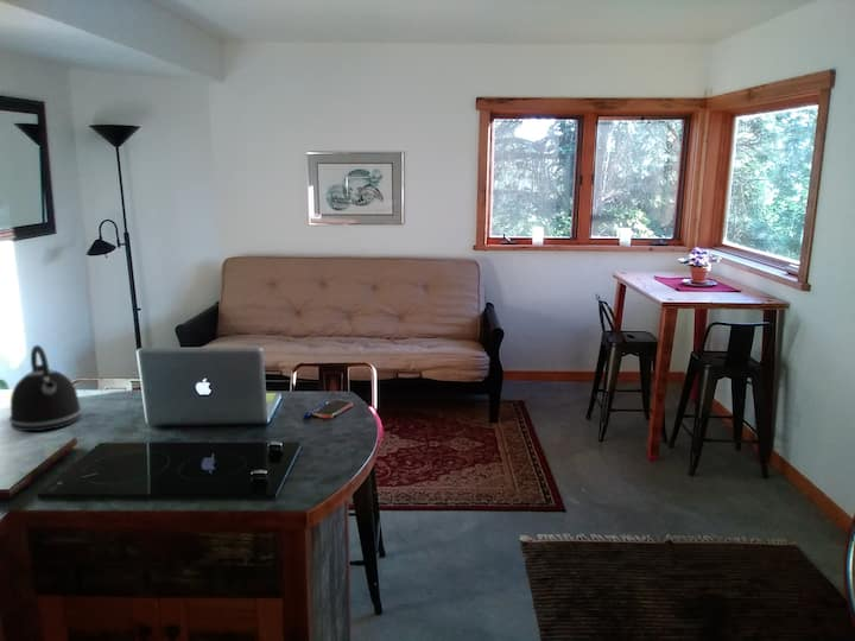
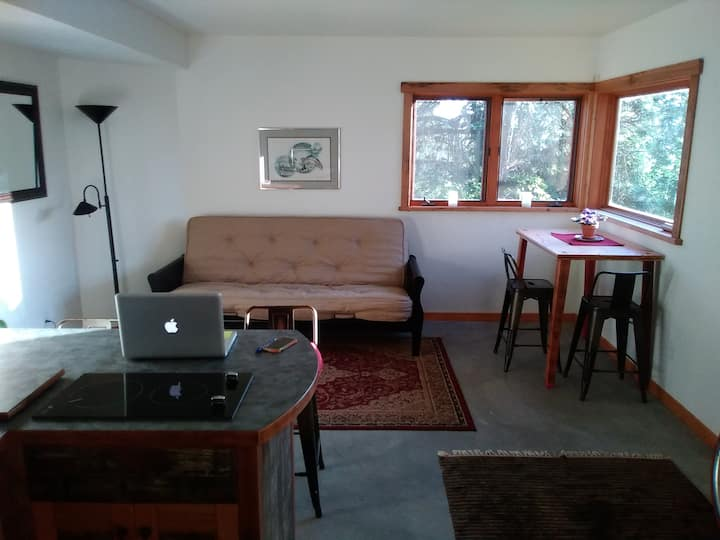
- kettle (43, 383)
